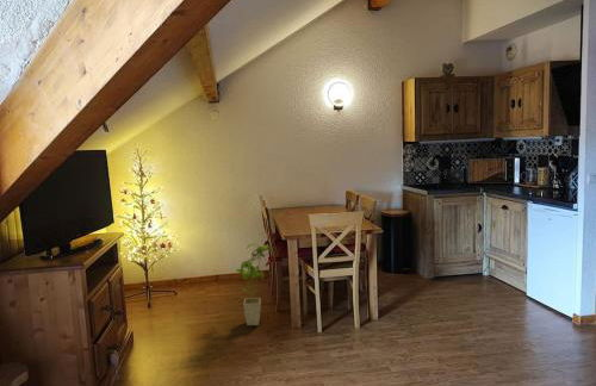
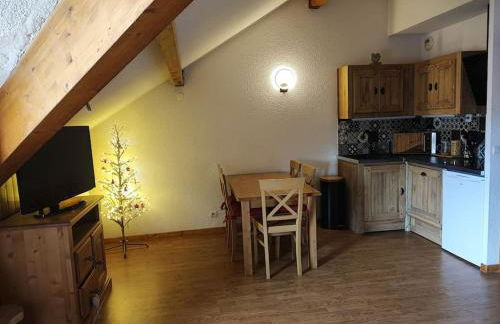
- house plant (255, 284)
